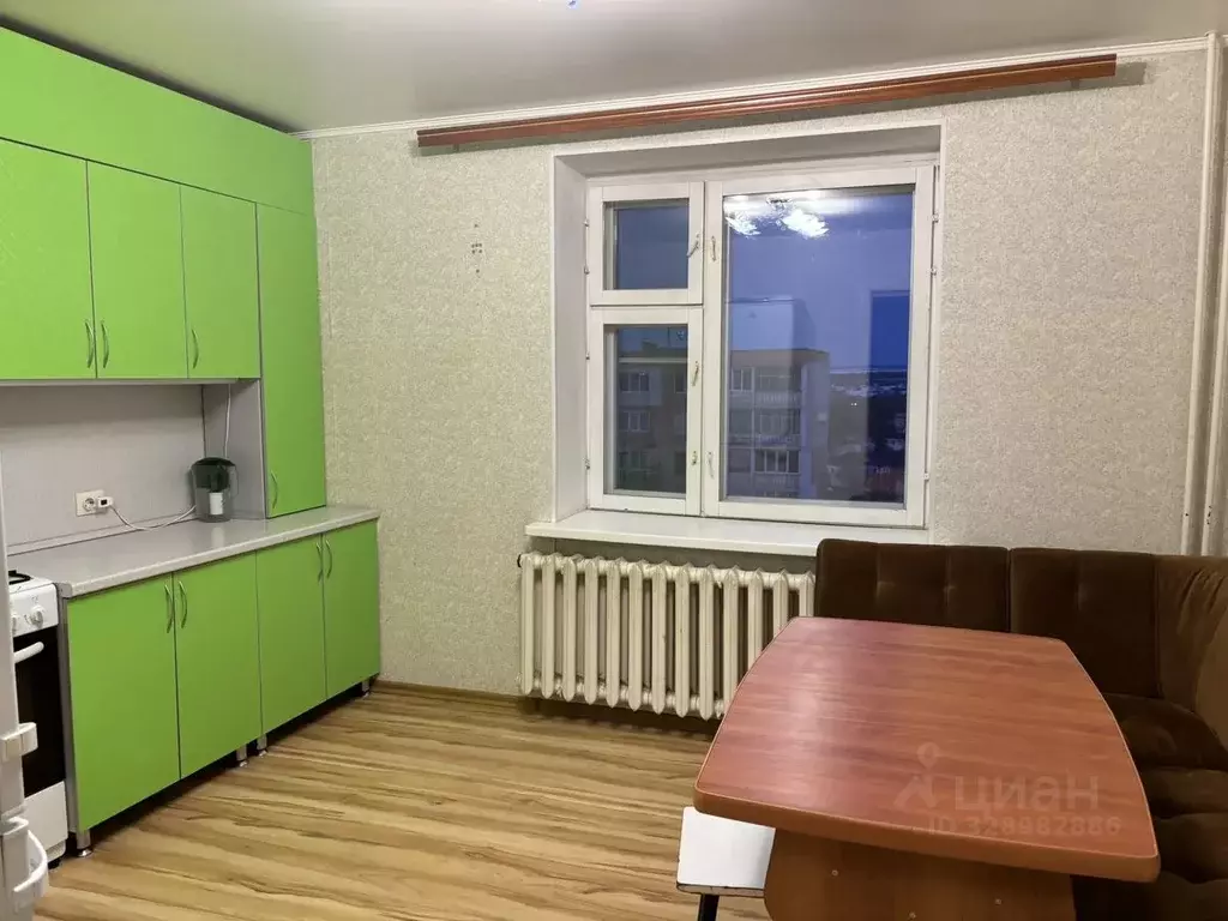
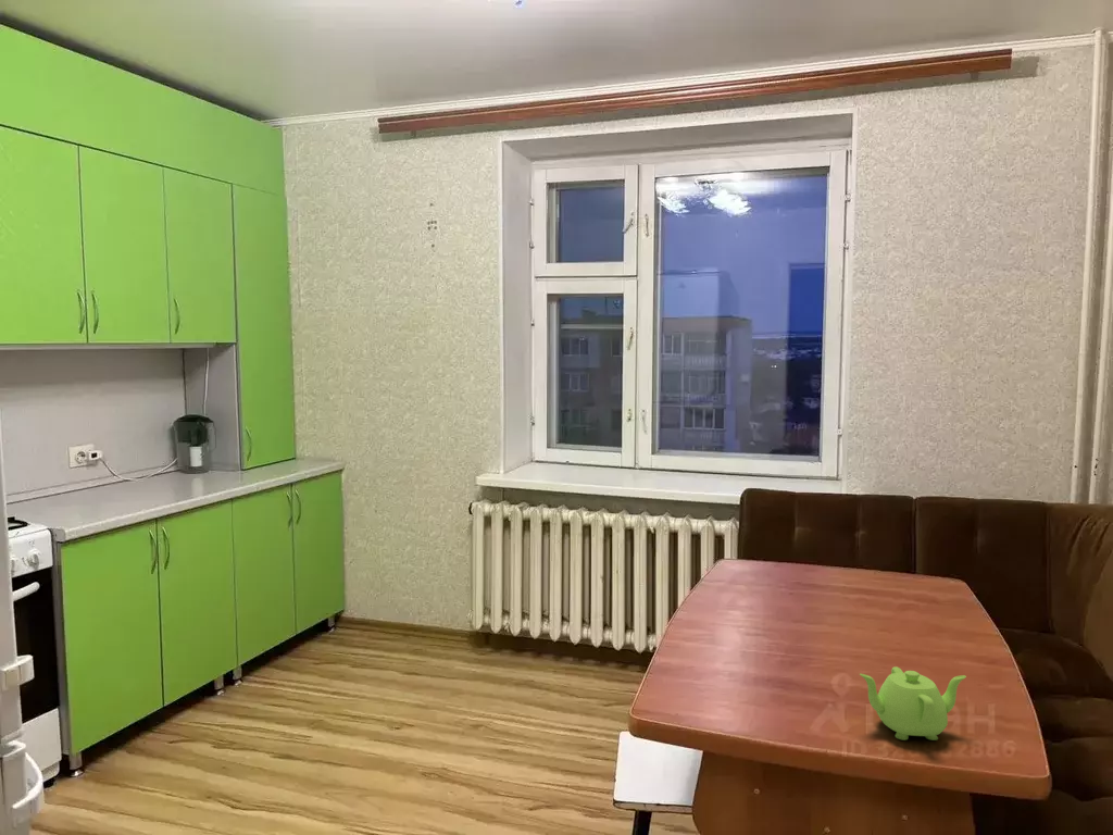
+ teapot (912, 701)
